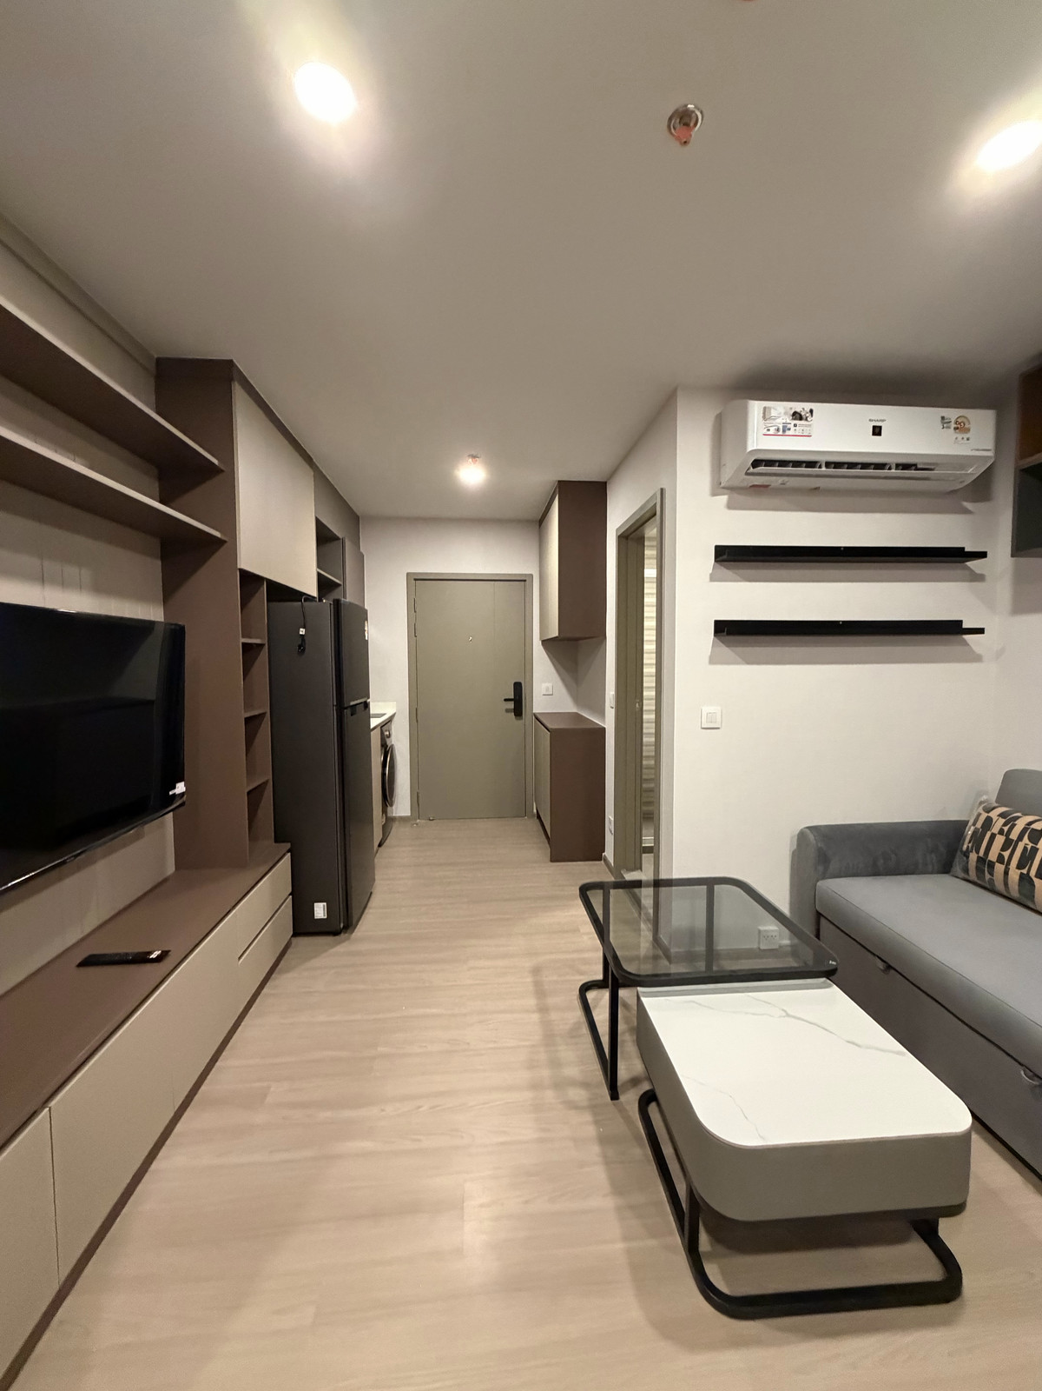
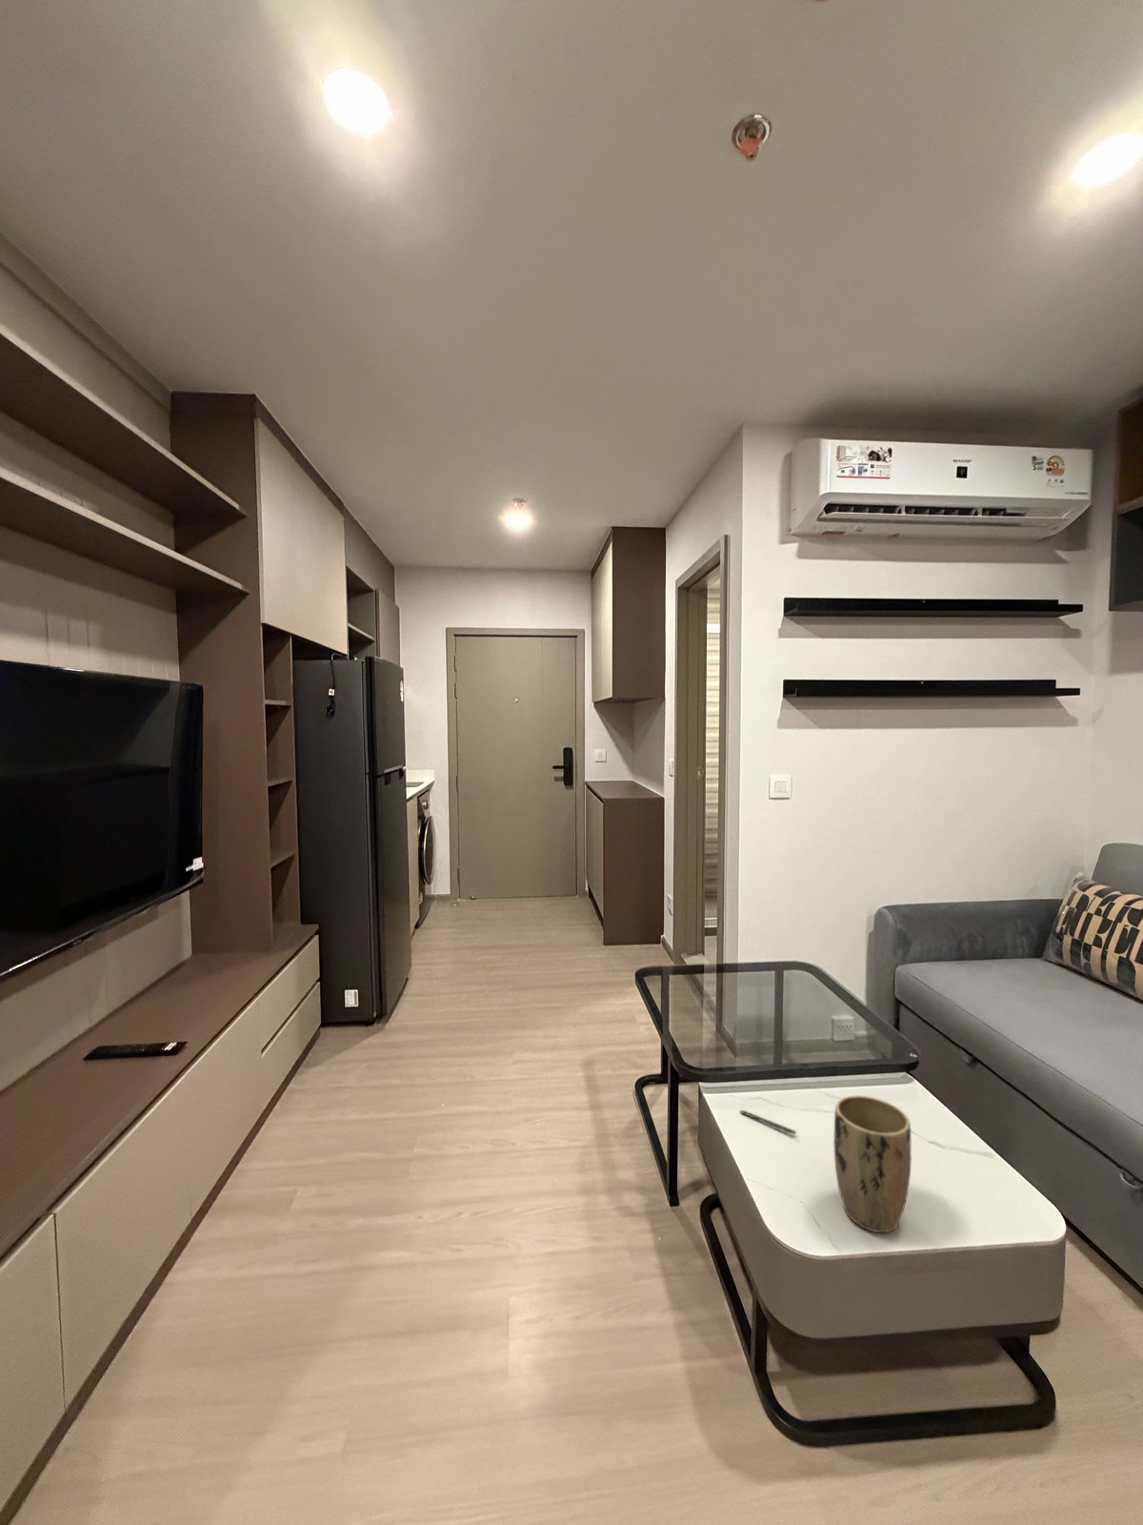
+ pen (766, 1120)
+ plant pot (870, 1164)
